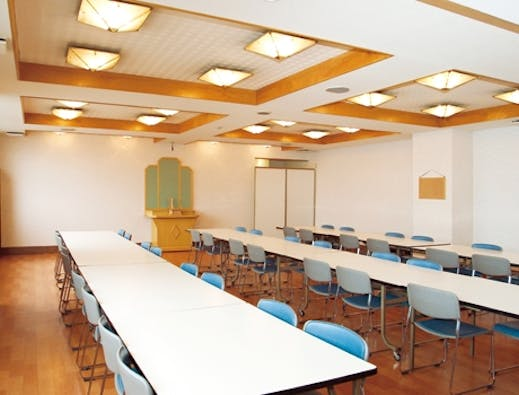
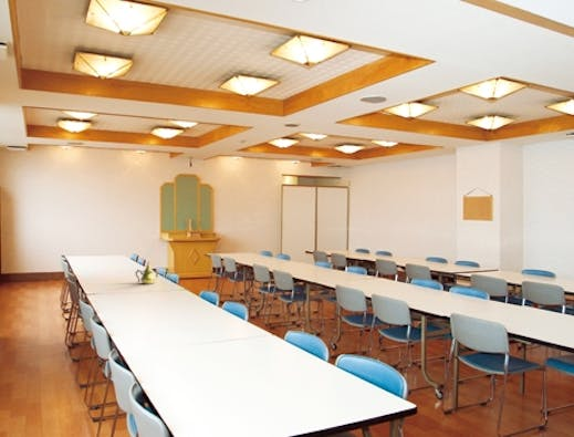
+ teapot (147, 272)
